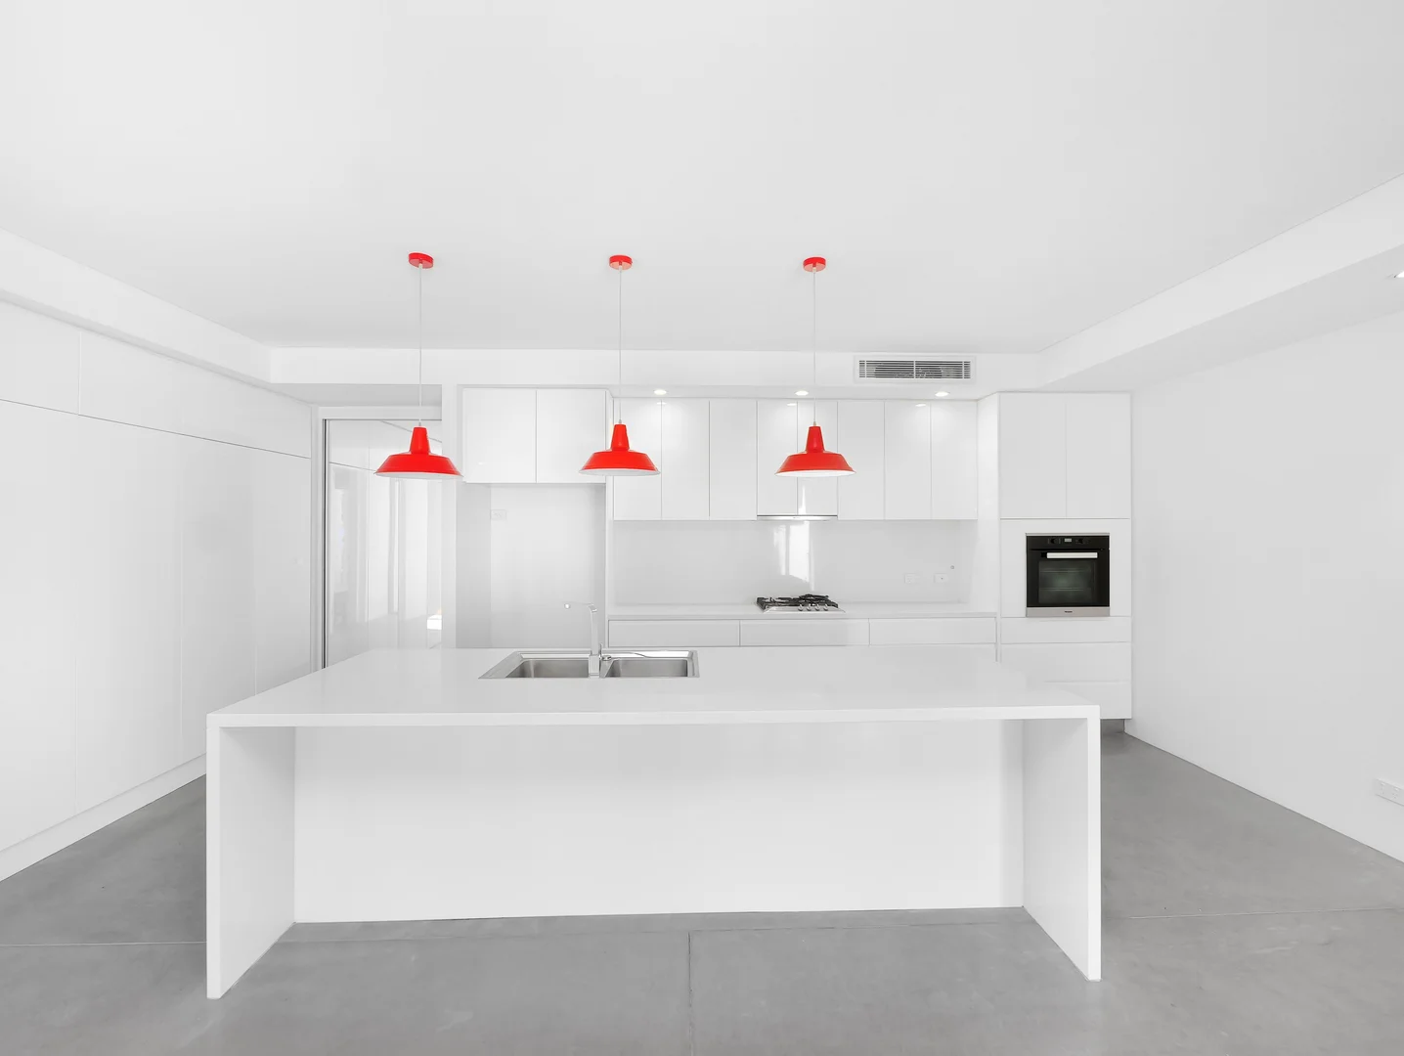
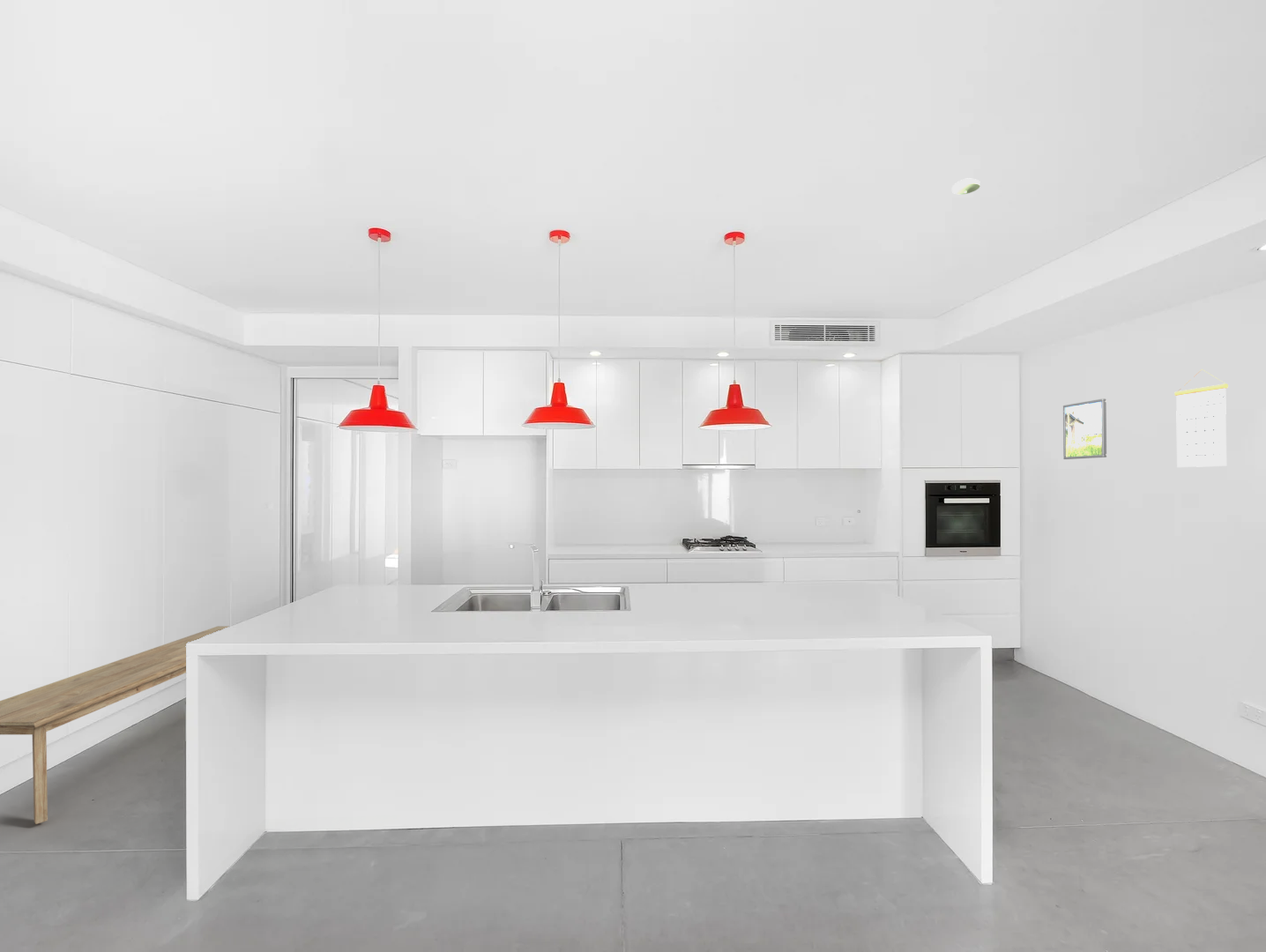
+ calendar (1200, 418)
+ smoke detector (965, 186)
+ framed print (1084, 430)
+ bench (141, 691)
